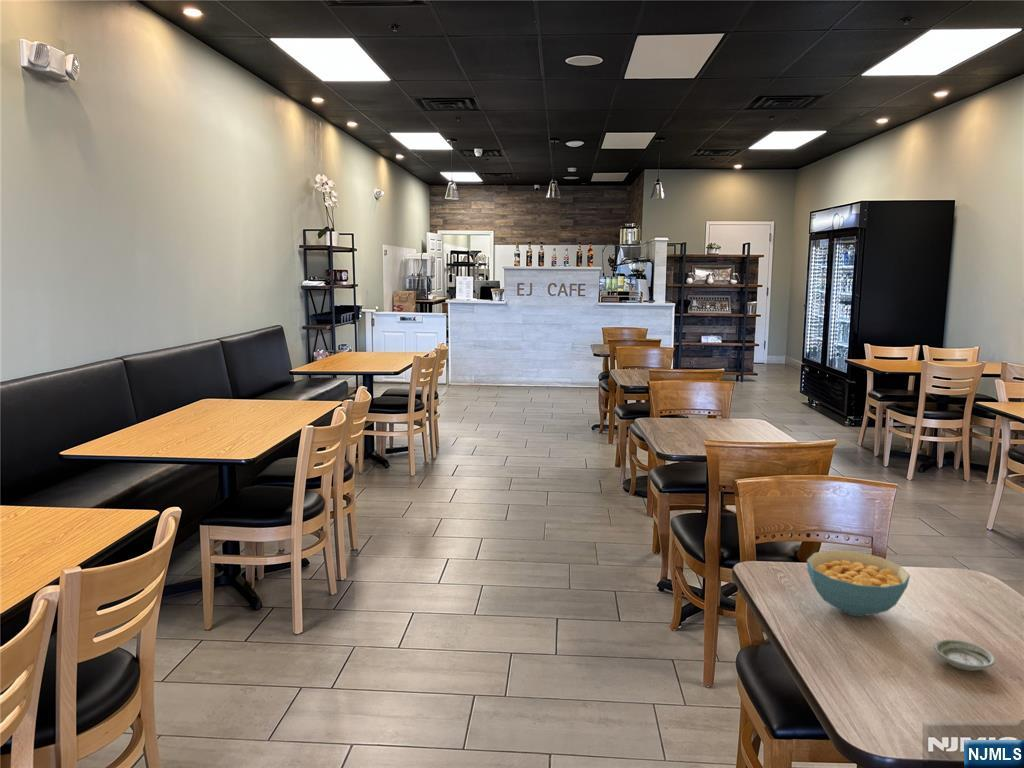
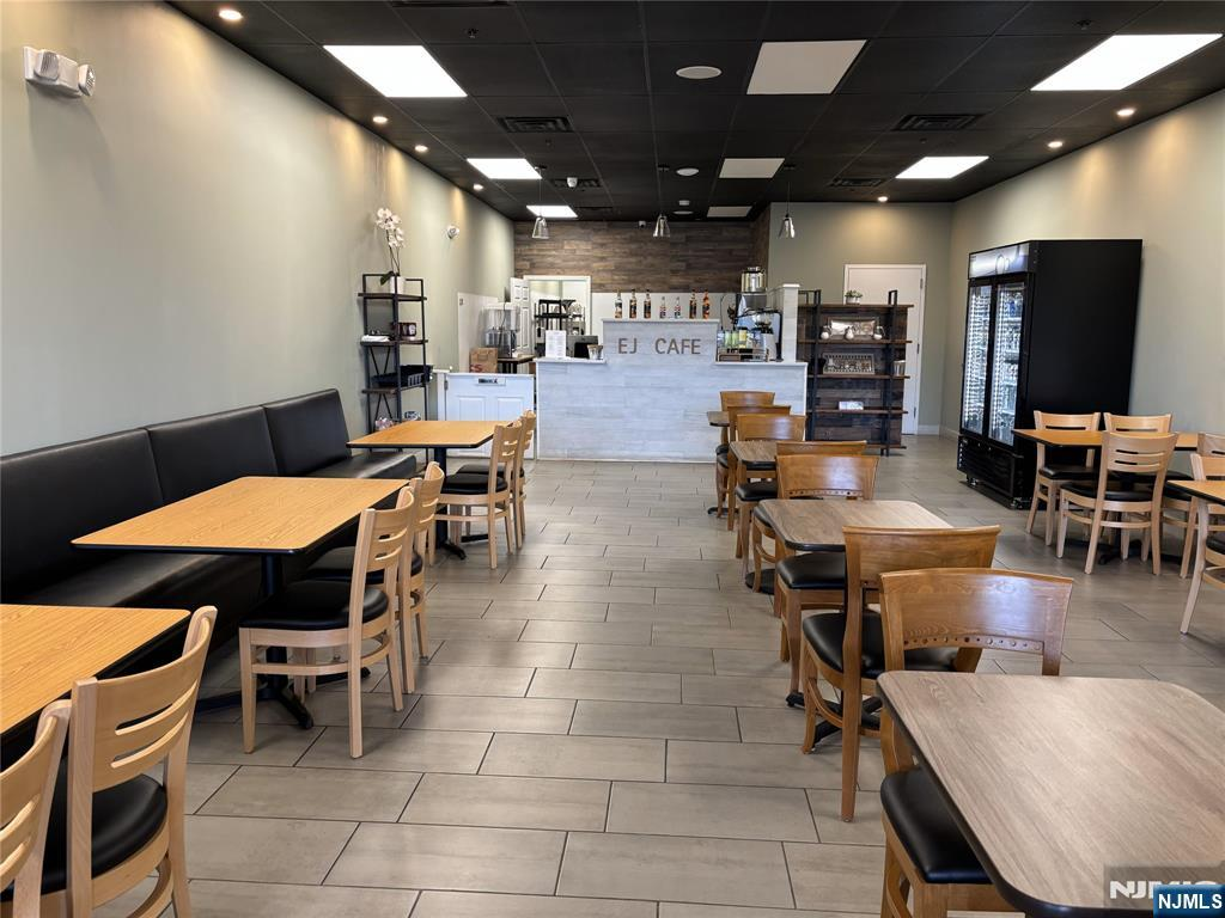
- cereal bowl (855, 588)
- saucer (963, 657)
